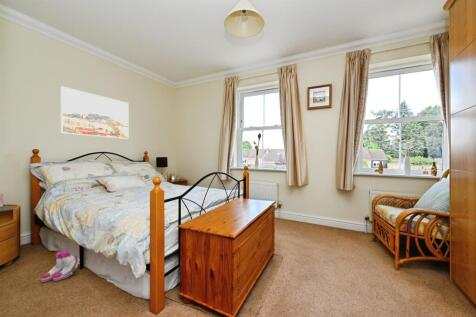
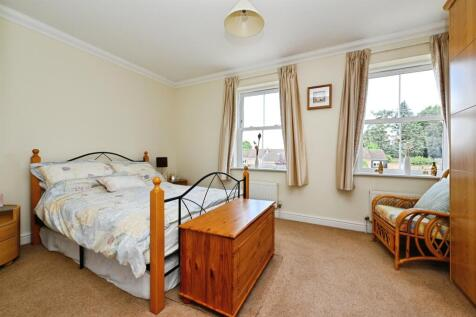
- boots (61, 263)
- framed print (99, 116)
